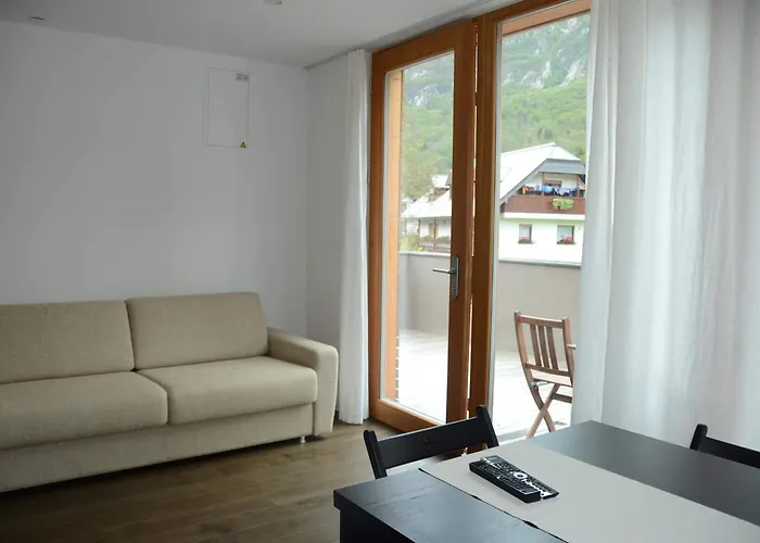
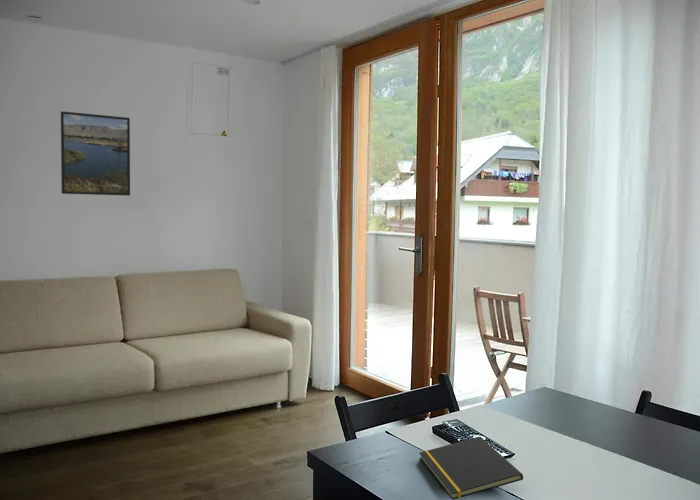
+ notepad (467, 465)
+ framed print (96, 154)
